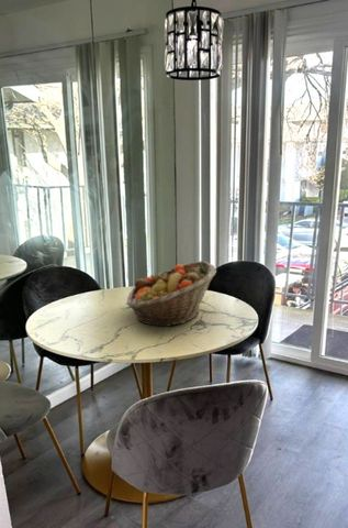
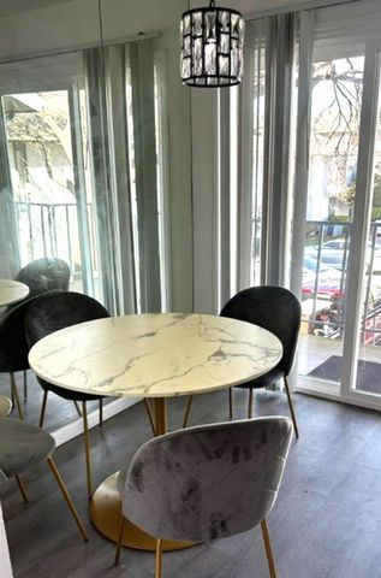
- fruit basket (171, 290)
